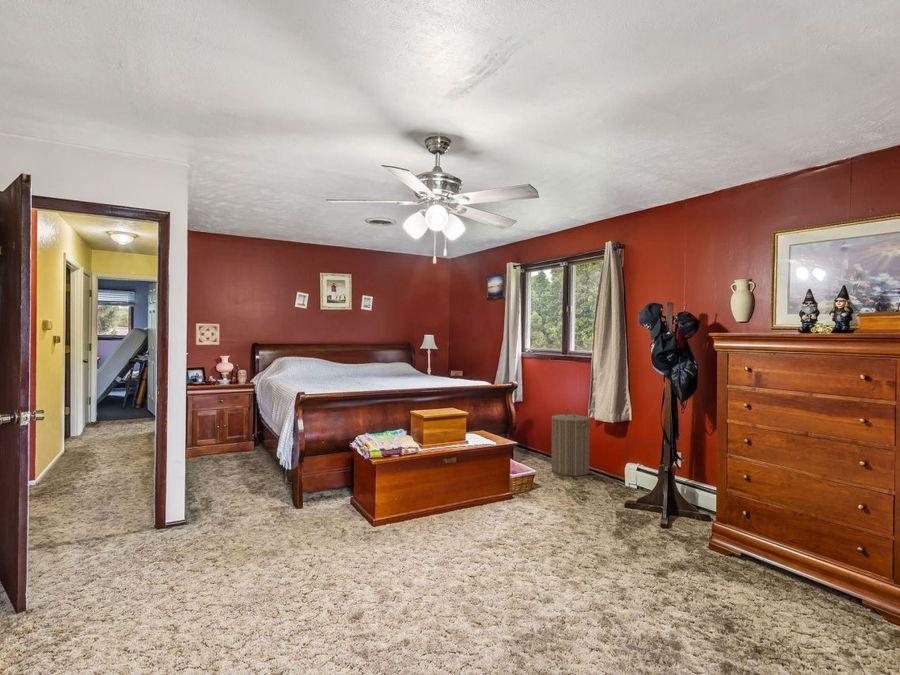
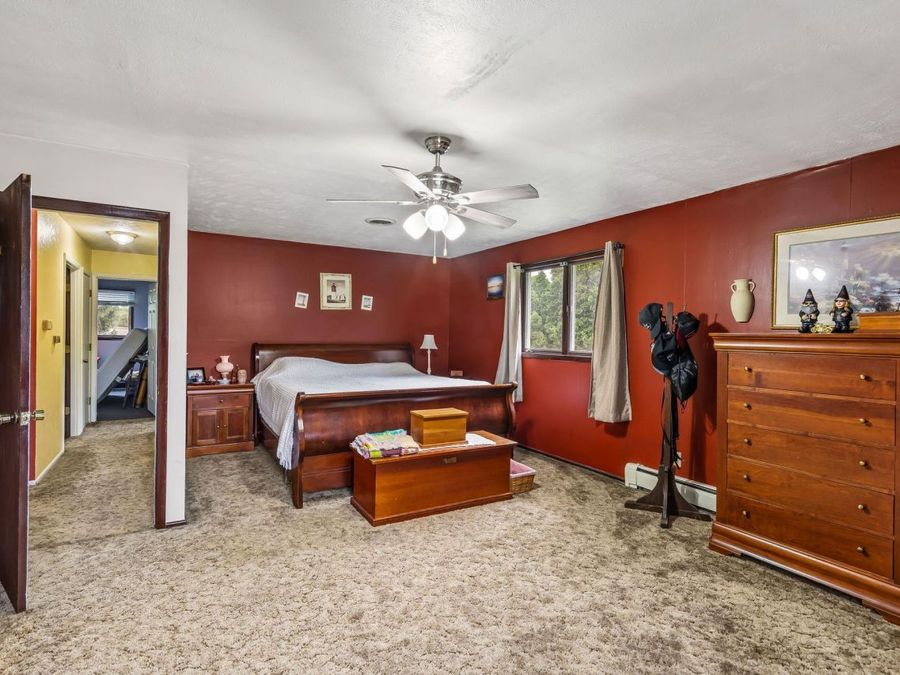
- wall ornament (207, 334)
- laundry hamper (570, 439)
